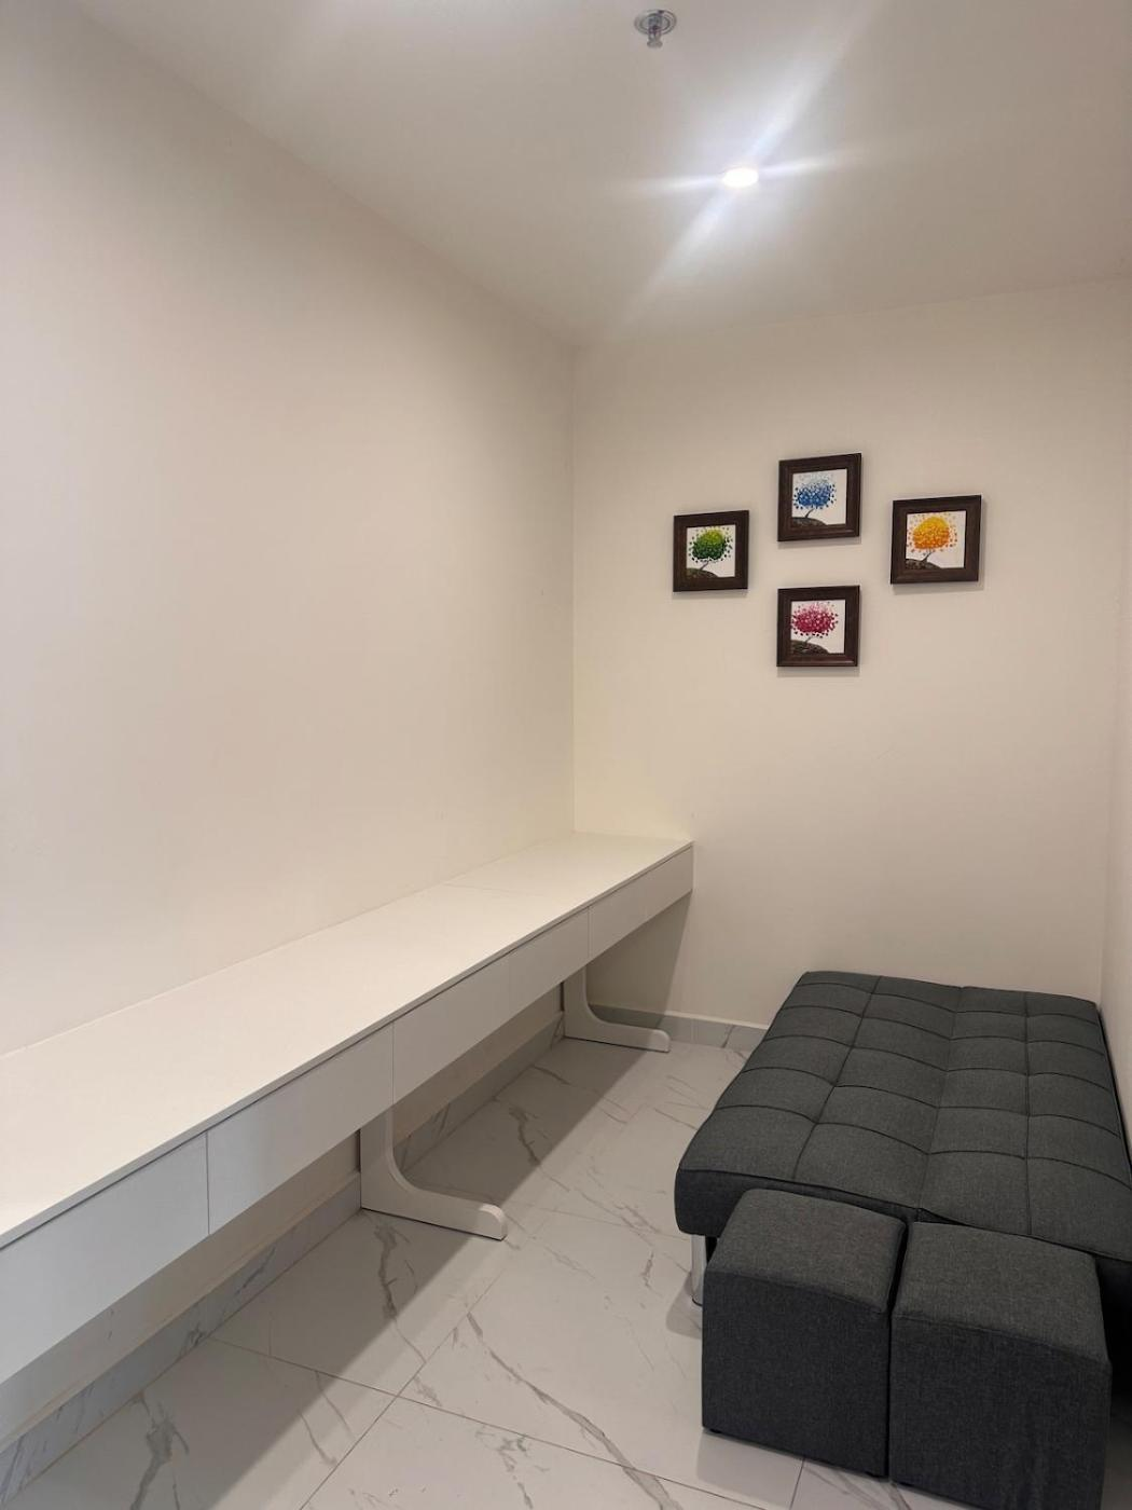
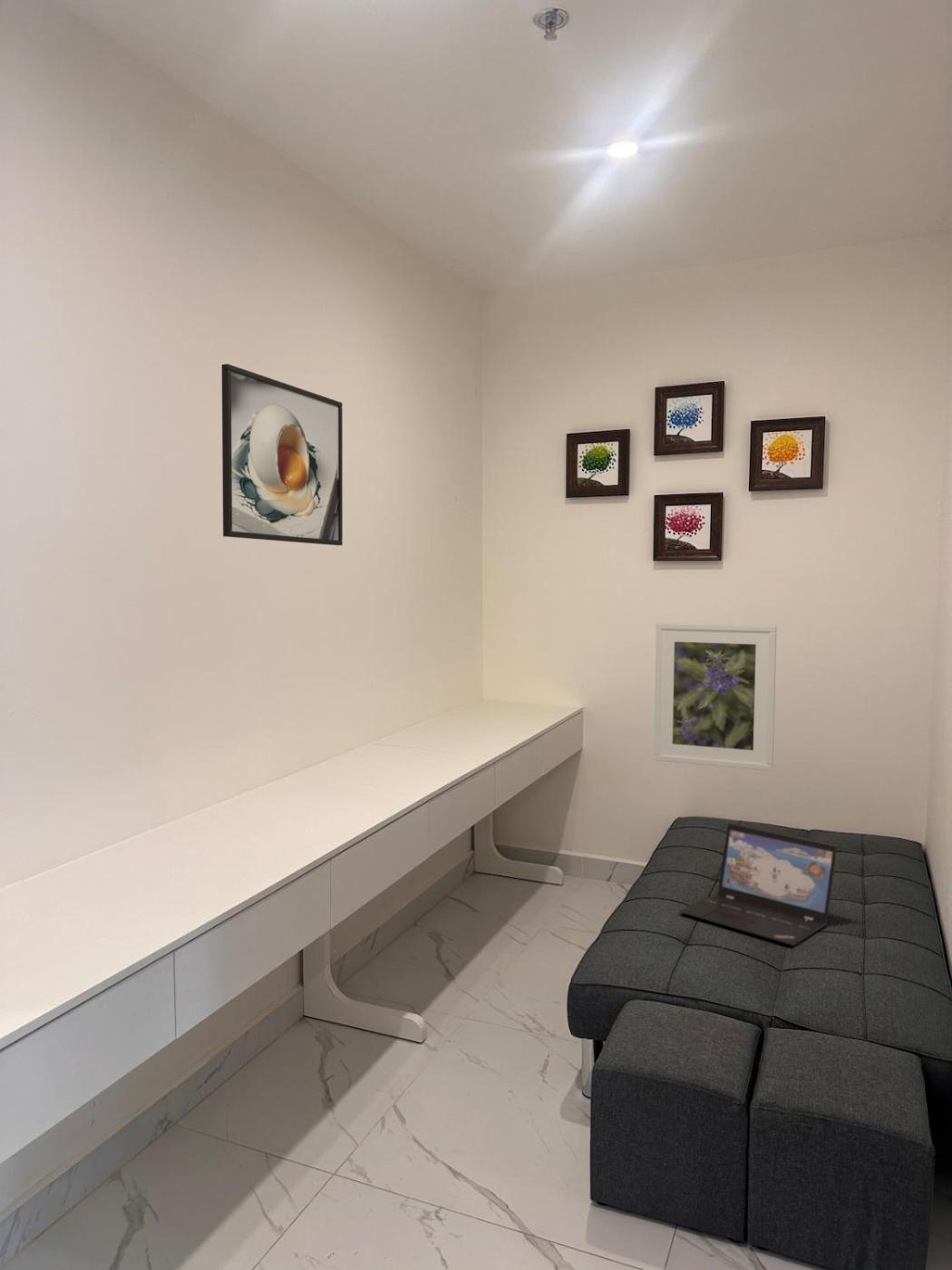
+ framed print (713, 695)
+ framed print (287, 464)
+ laptop (757, 880)
